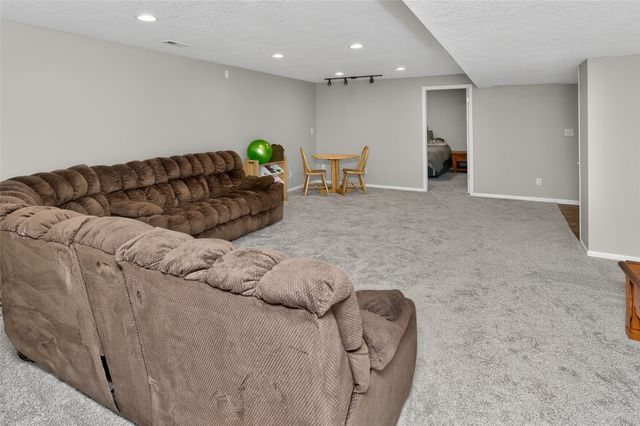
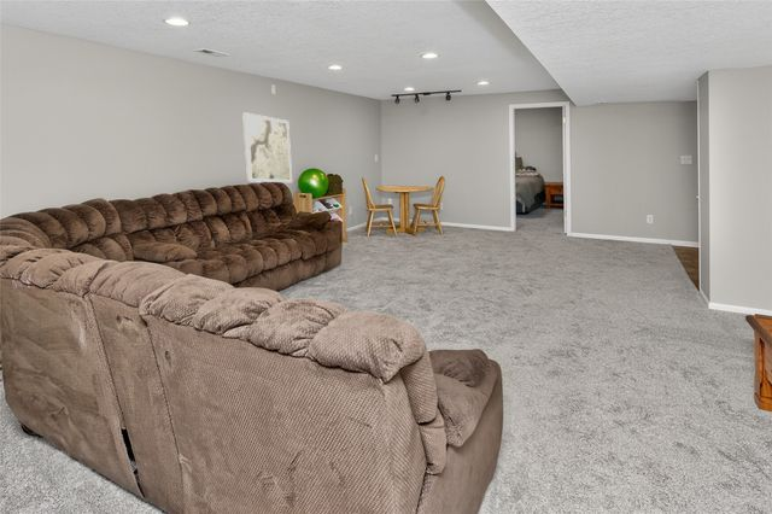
+ wall art (268, 150)
